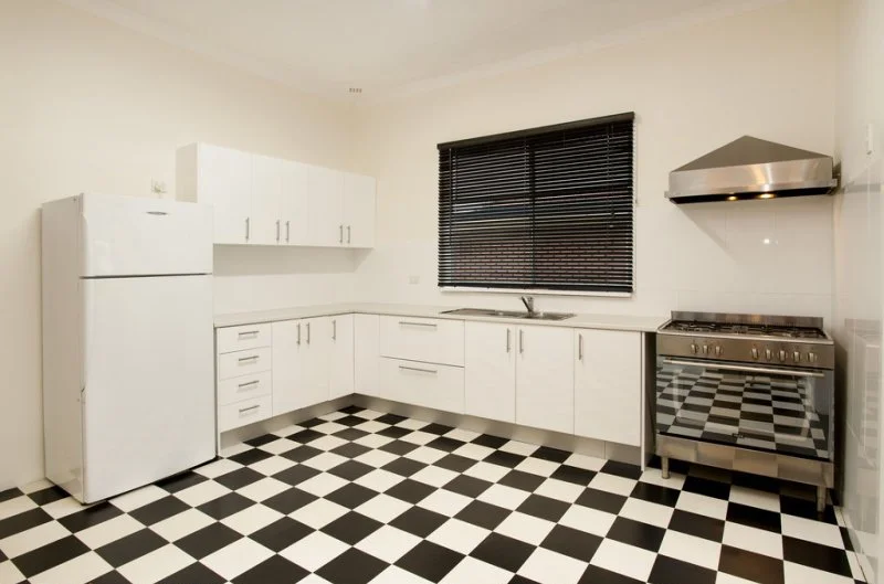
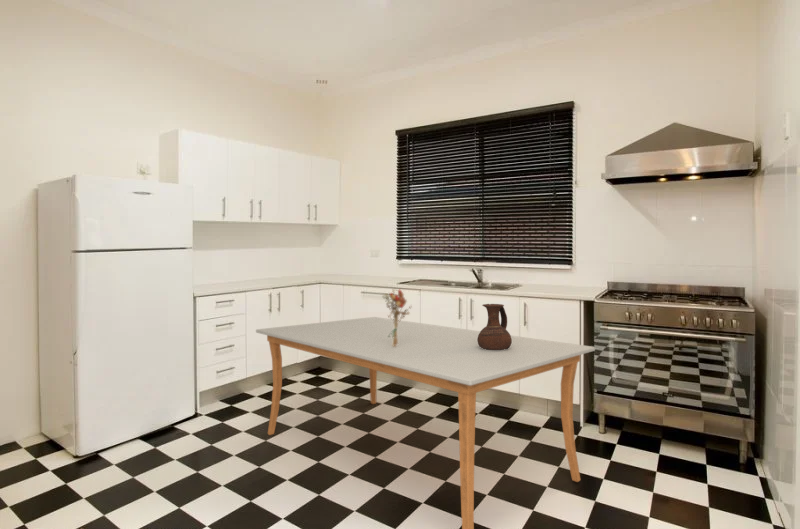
+ ceramic pitcher (495, 325)
+ dining table (410, 379)
+ bouquet (396, 318)
